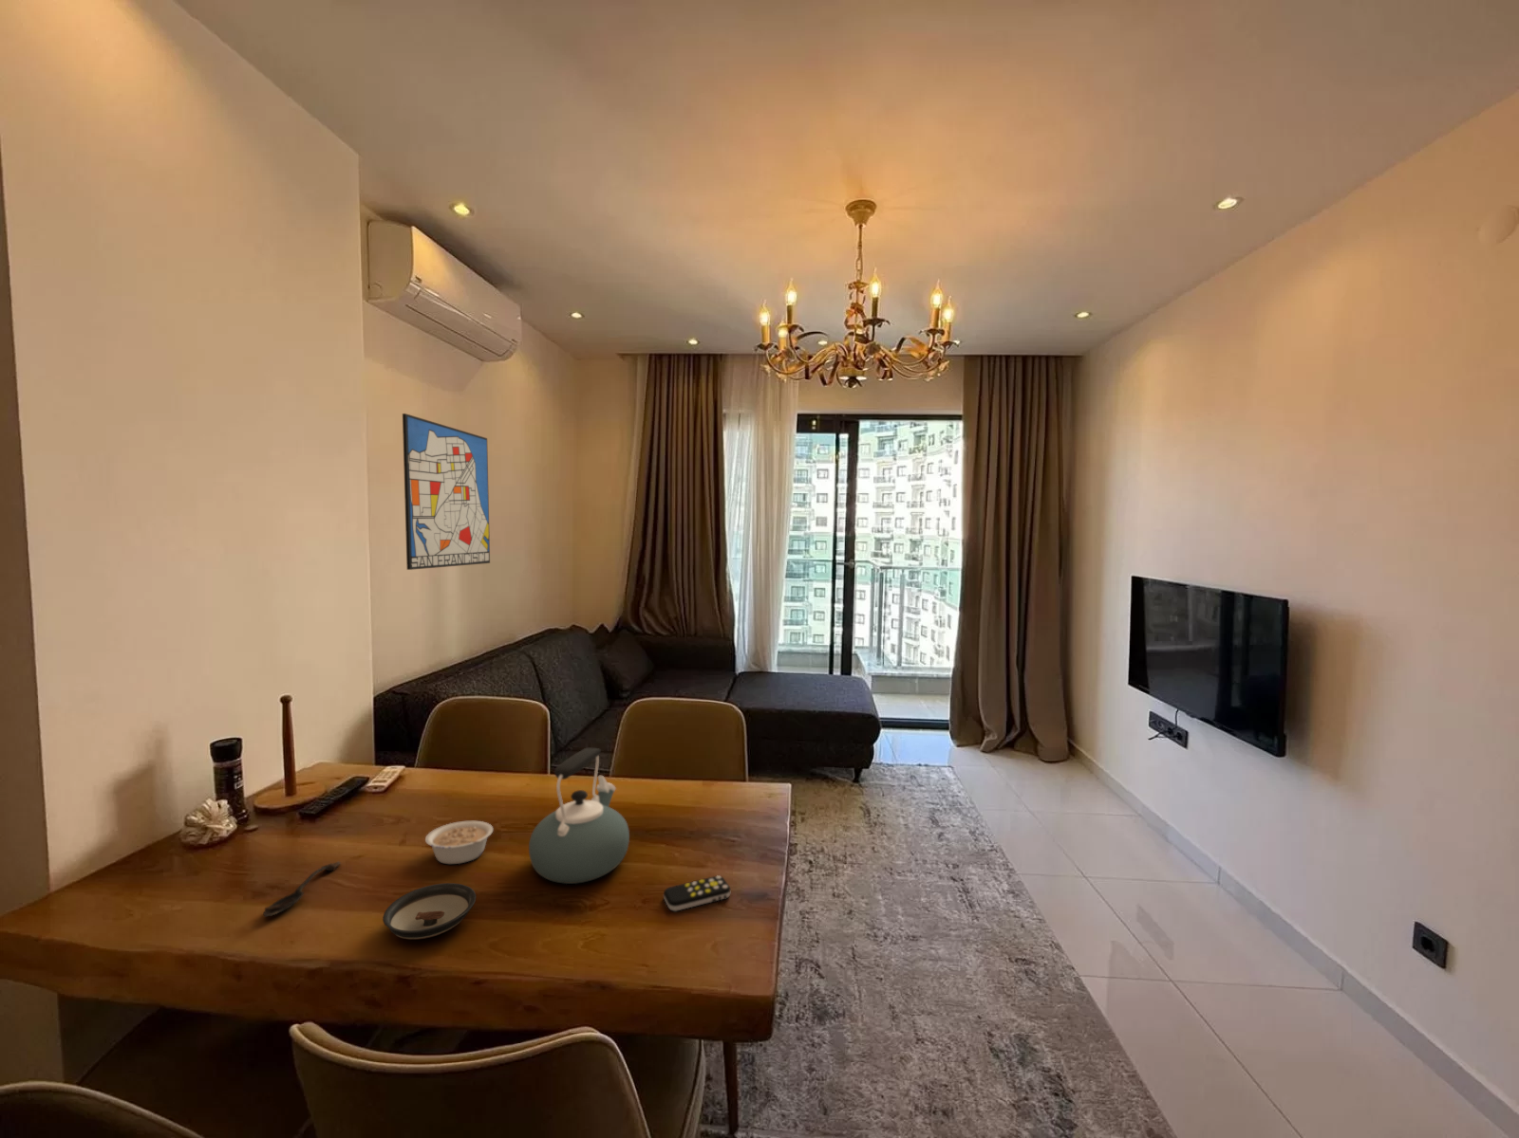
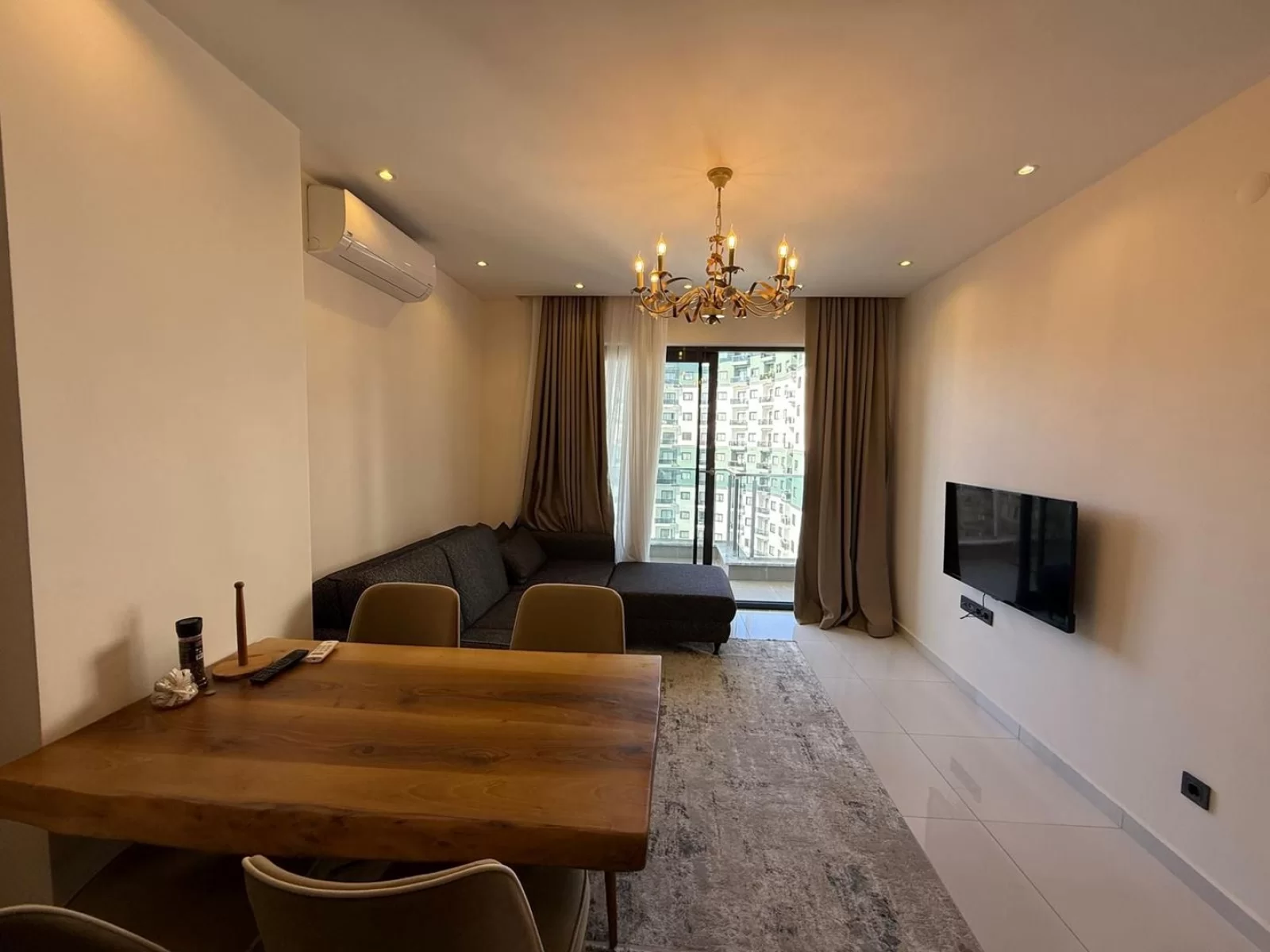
- kettle (584, 806)
- wall art (451, 497)
- legume (463, 842)
- remote control (697, 893)
- saucer (431, 916)
- spoon (305, 885)
